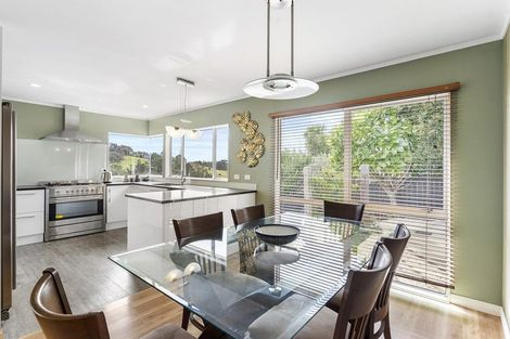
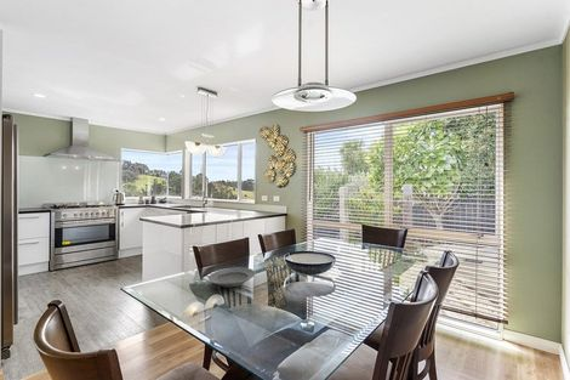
+ plate (232, 278)
